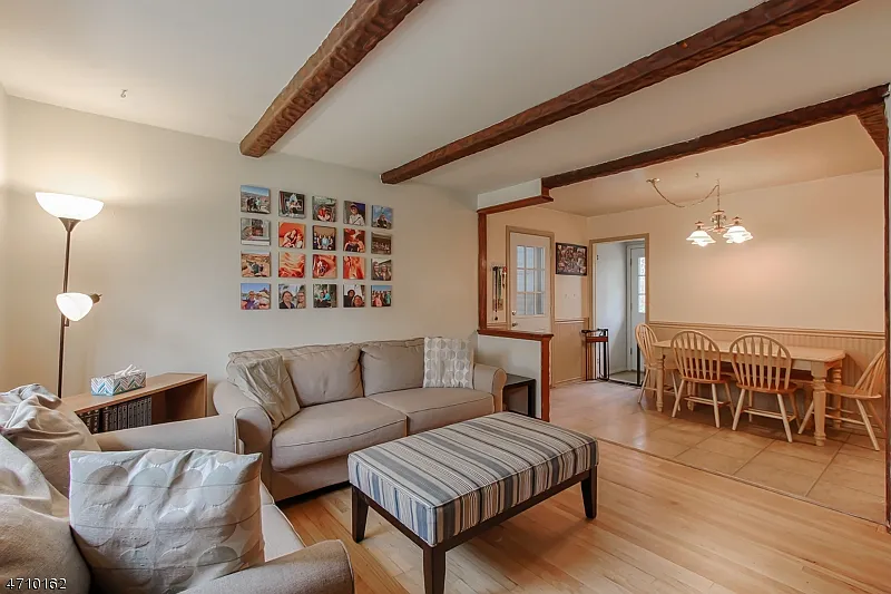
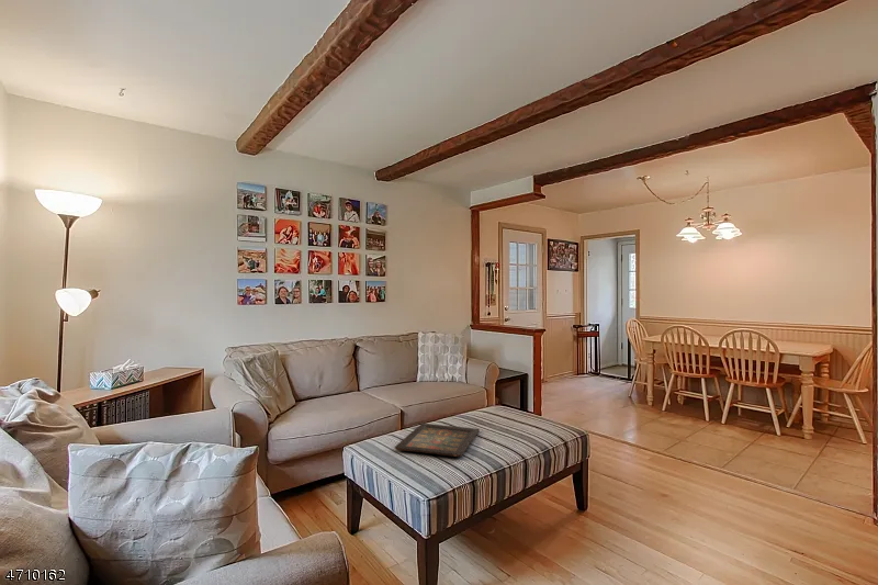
+ icon panel (439, 438)
